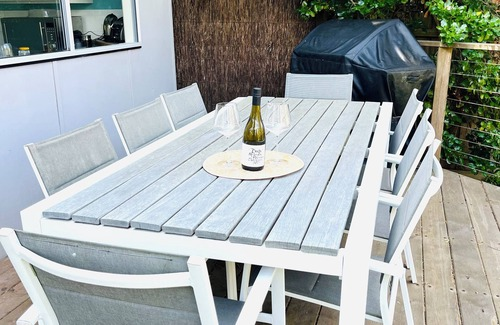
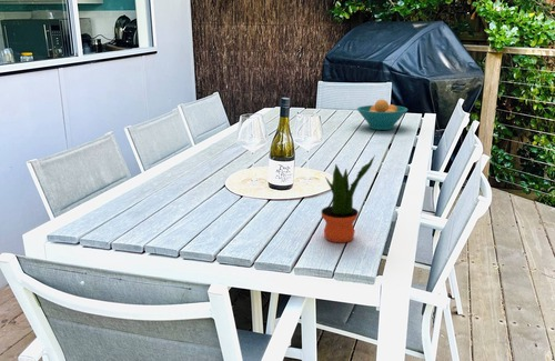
+ potted plant (347, 195)
+ fruit bowl (382, 113)
